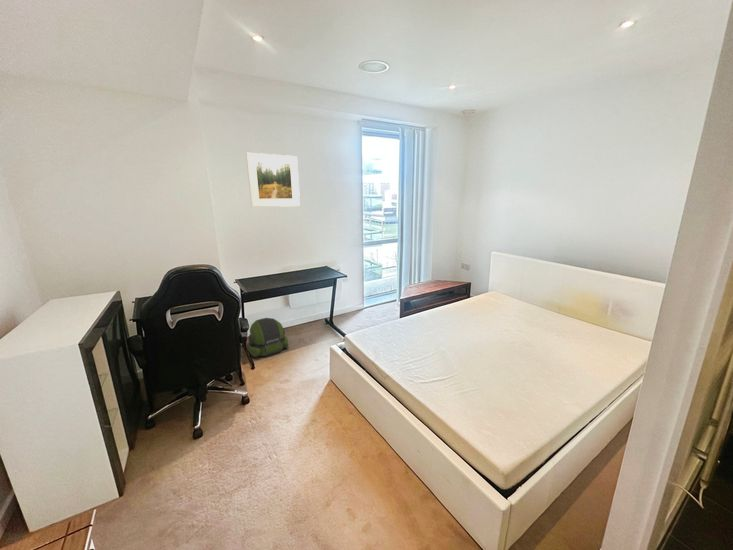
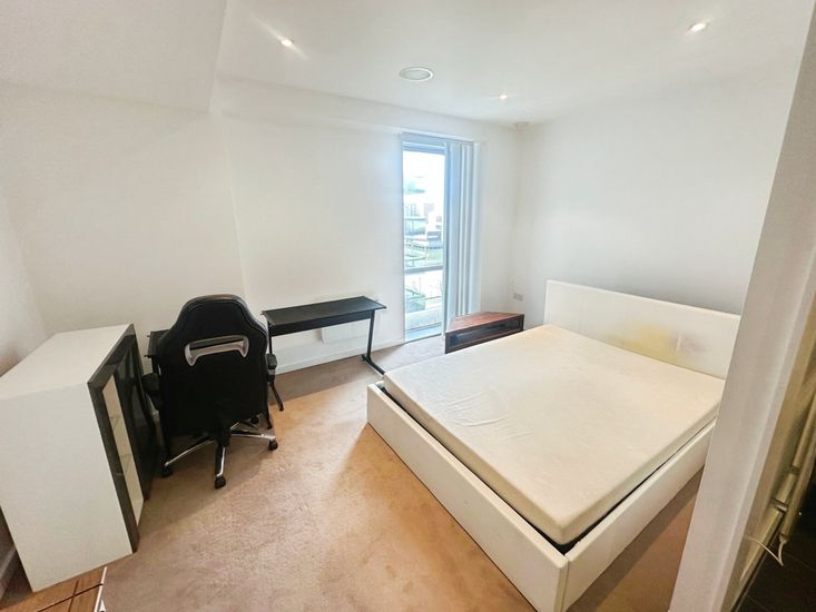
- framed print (274, 181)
- backpack (264, 332)
